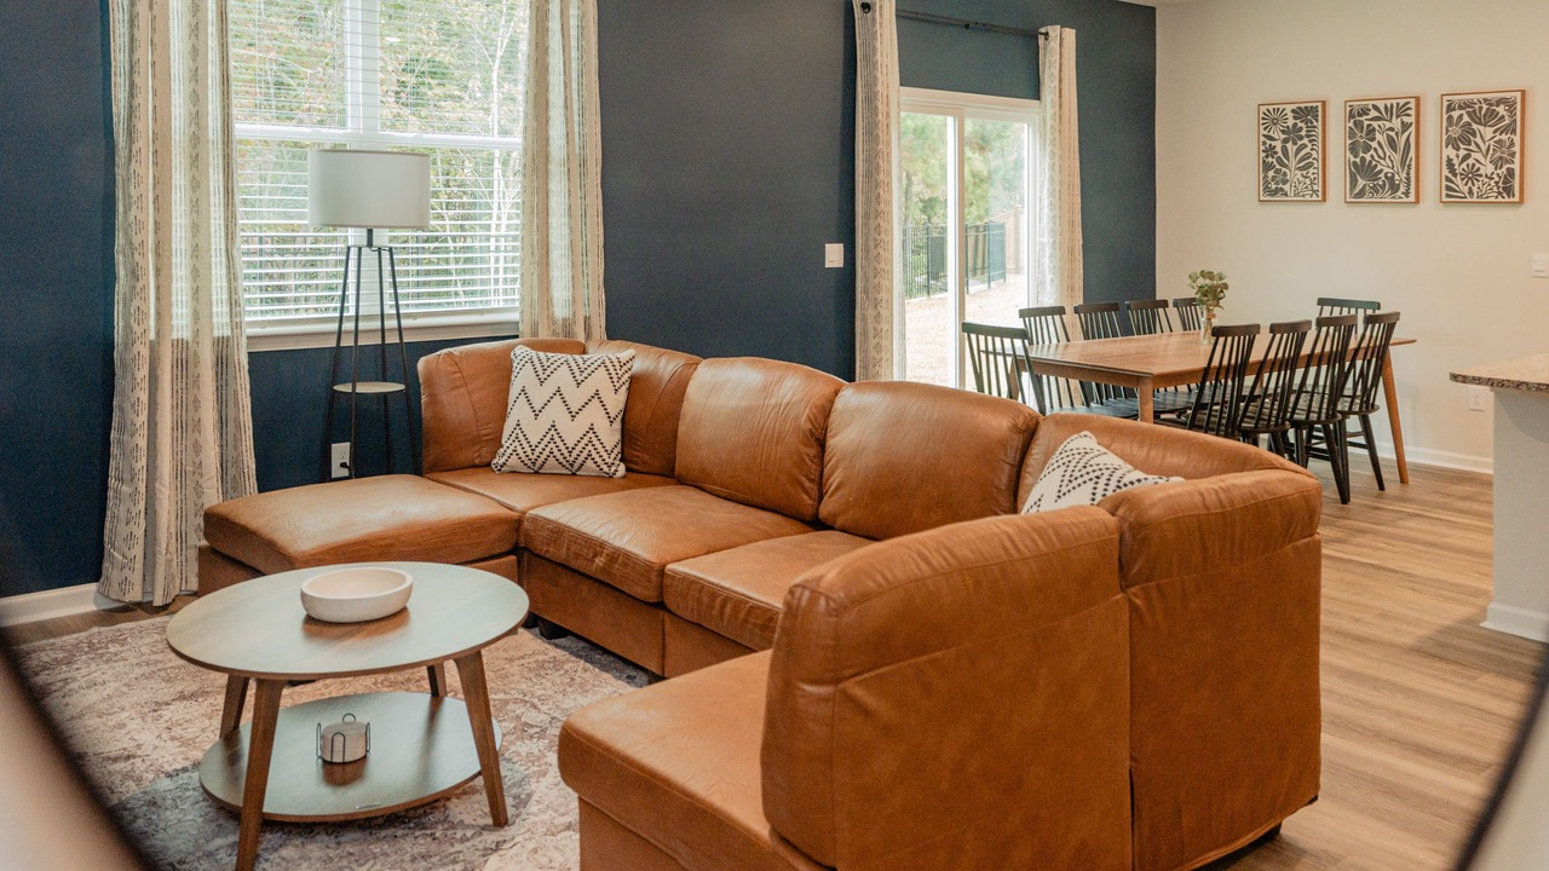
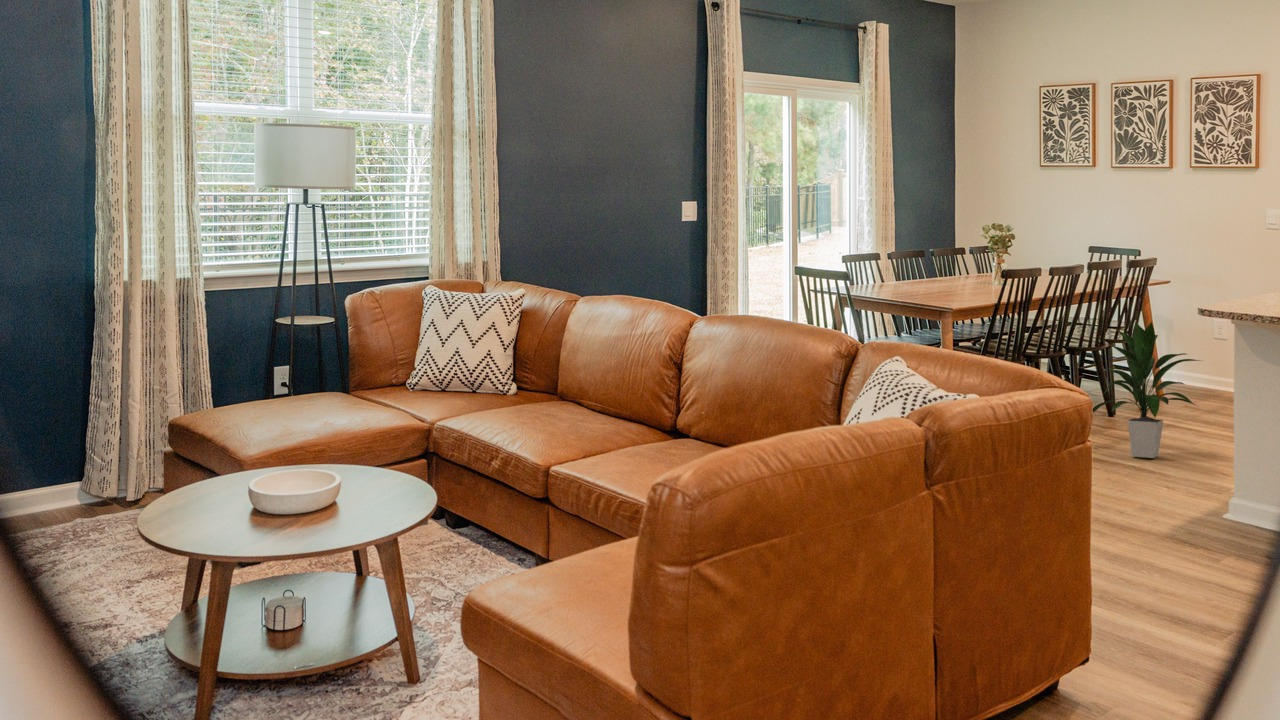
+ indoor plant (1142, 388)
